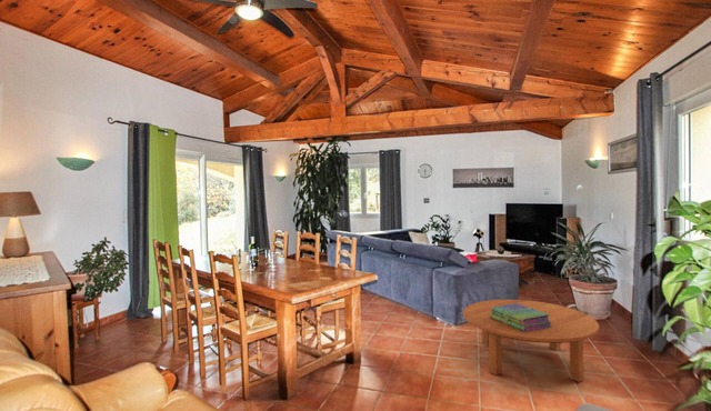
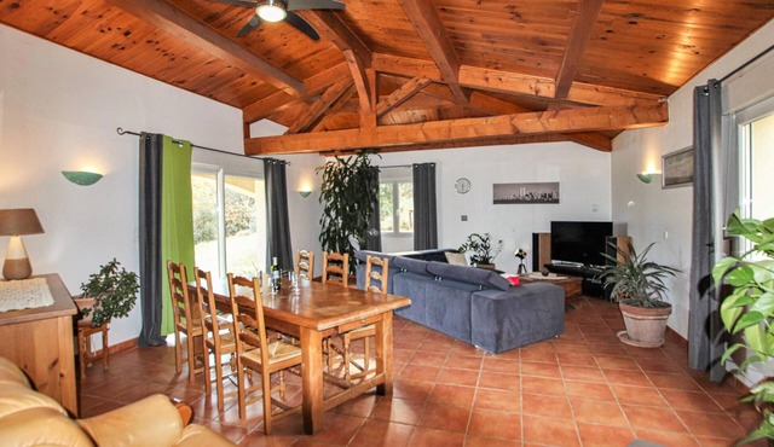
- stack of books (519, 315)
- coffee table (527, 338)
